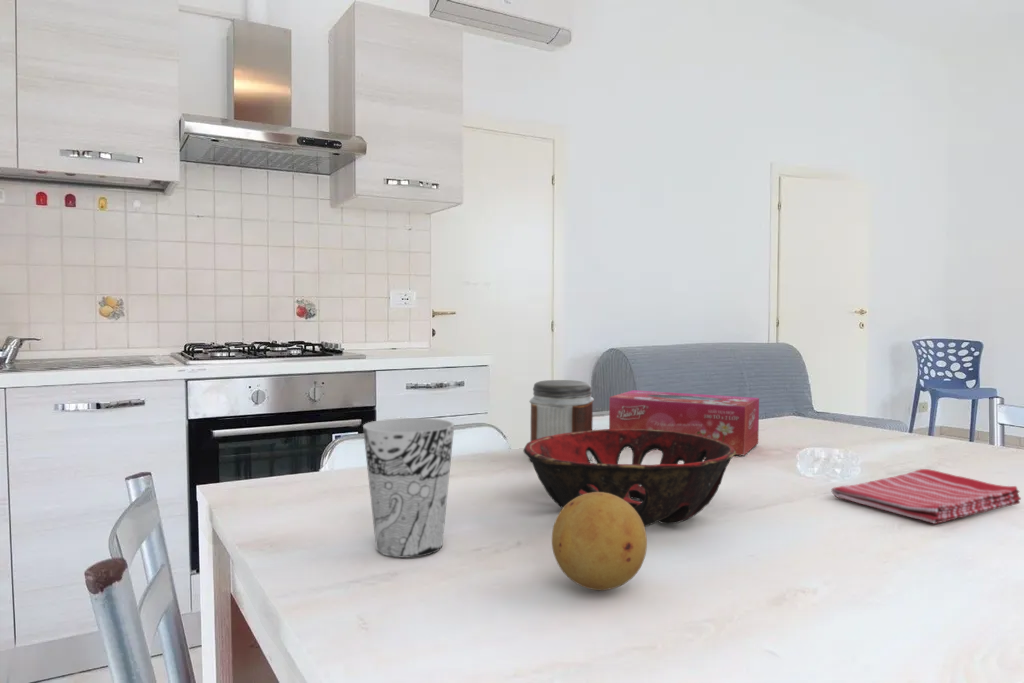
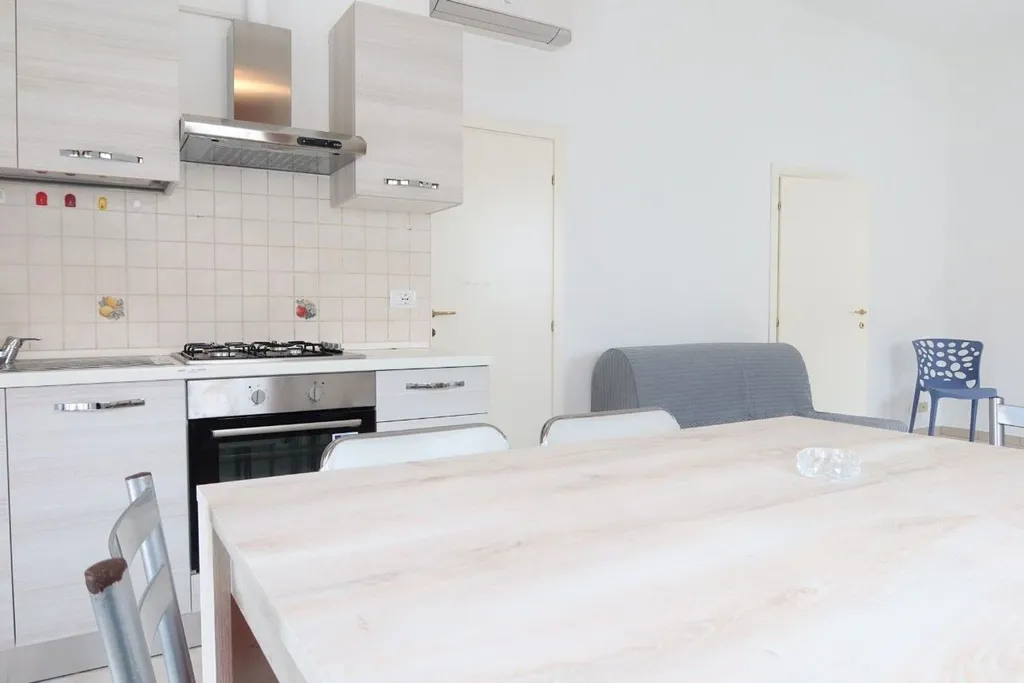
- cup (409, 485)
- dish towel (925, 492)
- decorative bowl (626, 476)
- fruit (598, 540)
- tissue box (683, 420)
- jar (561, 420)
